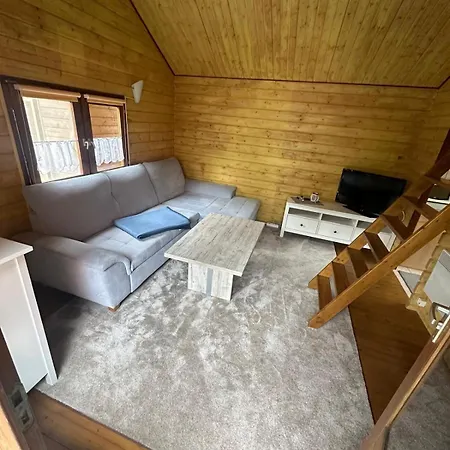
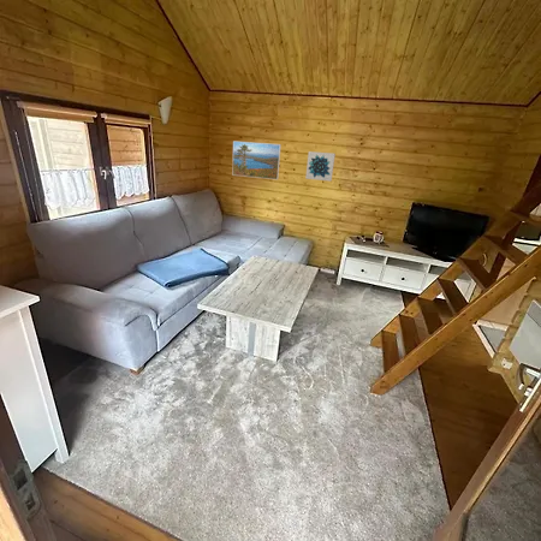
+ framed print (255, 160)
+ wall art (320, 166)
